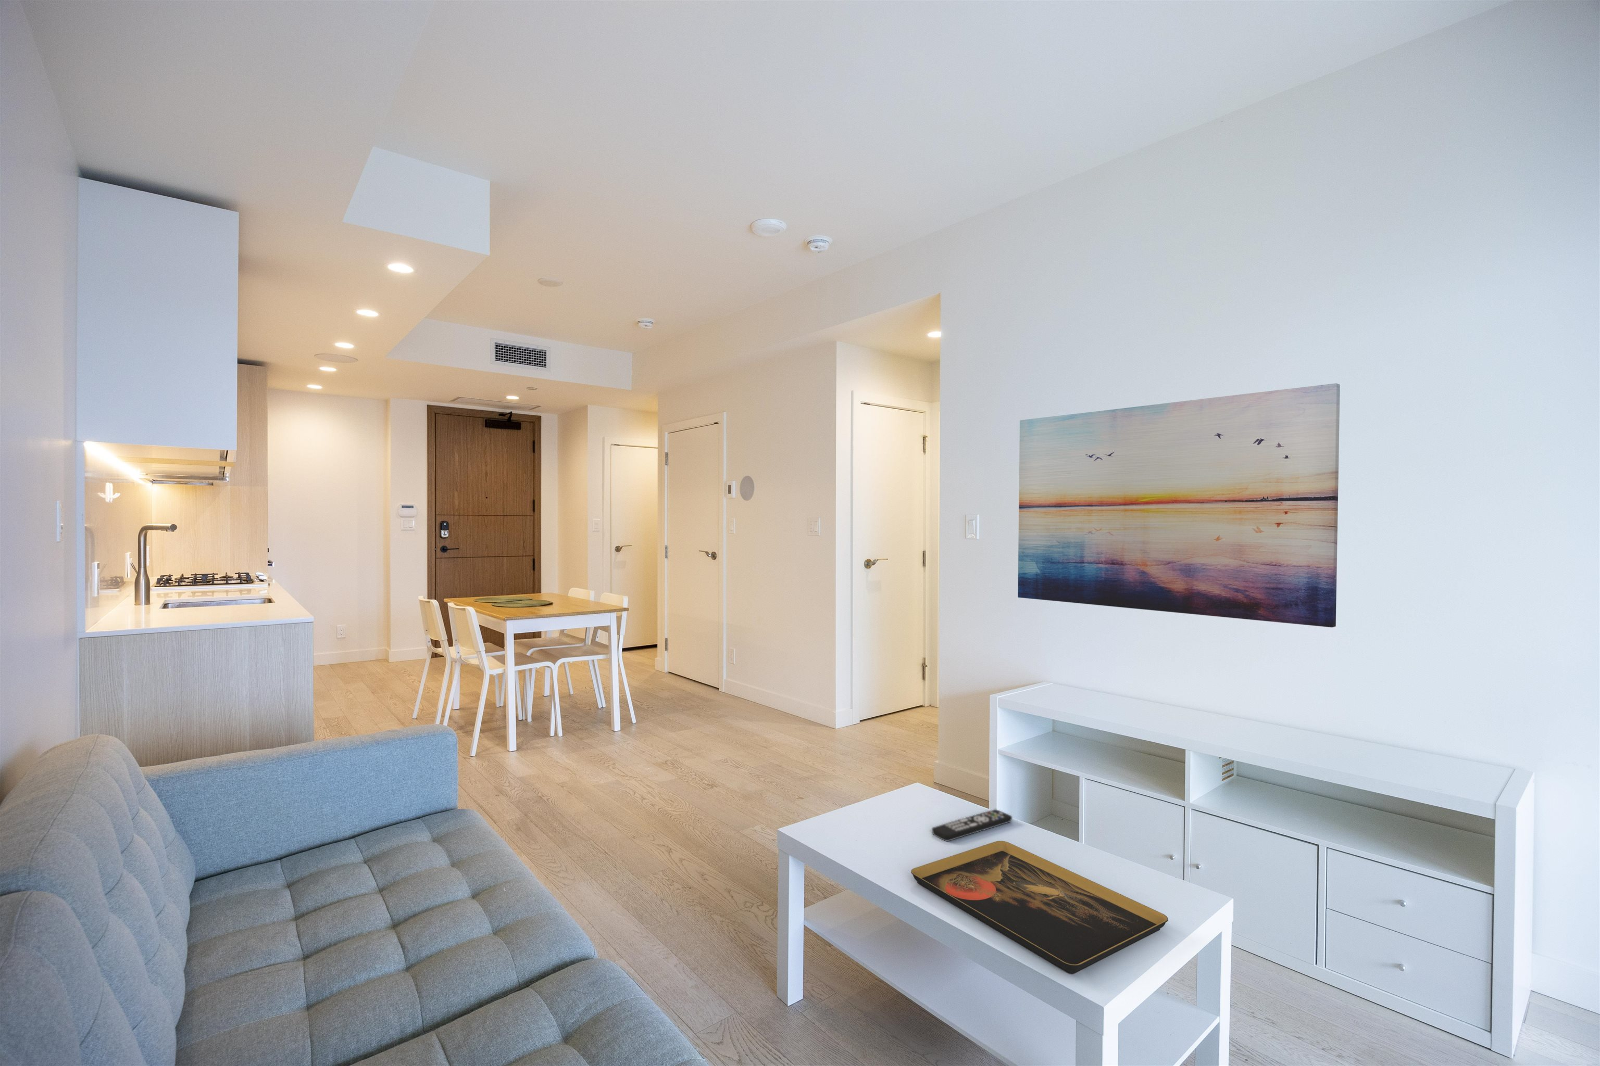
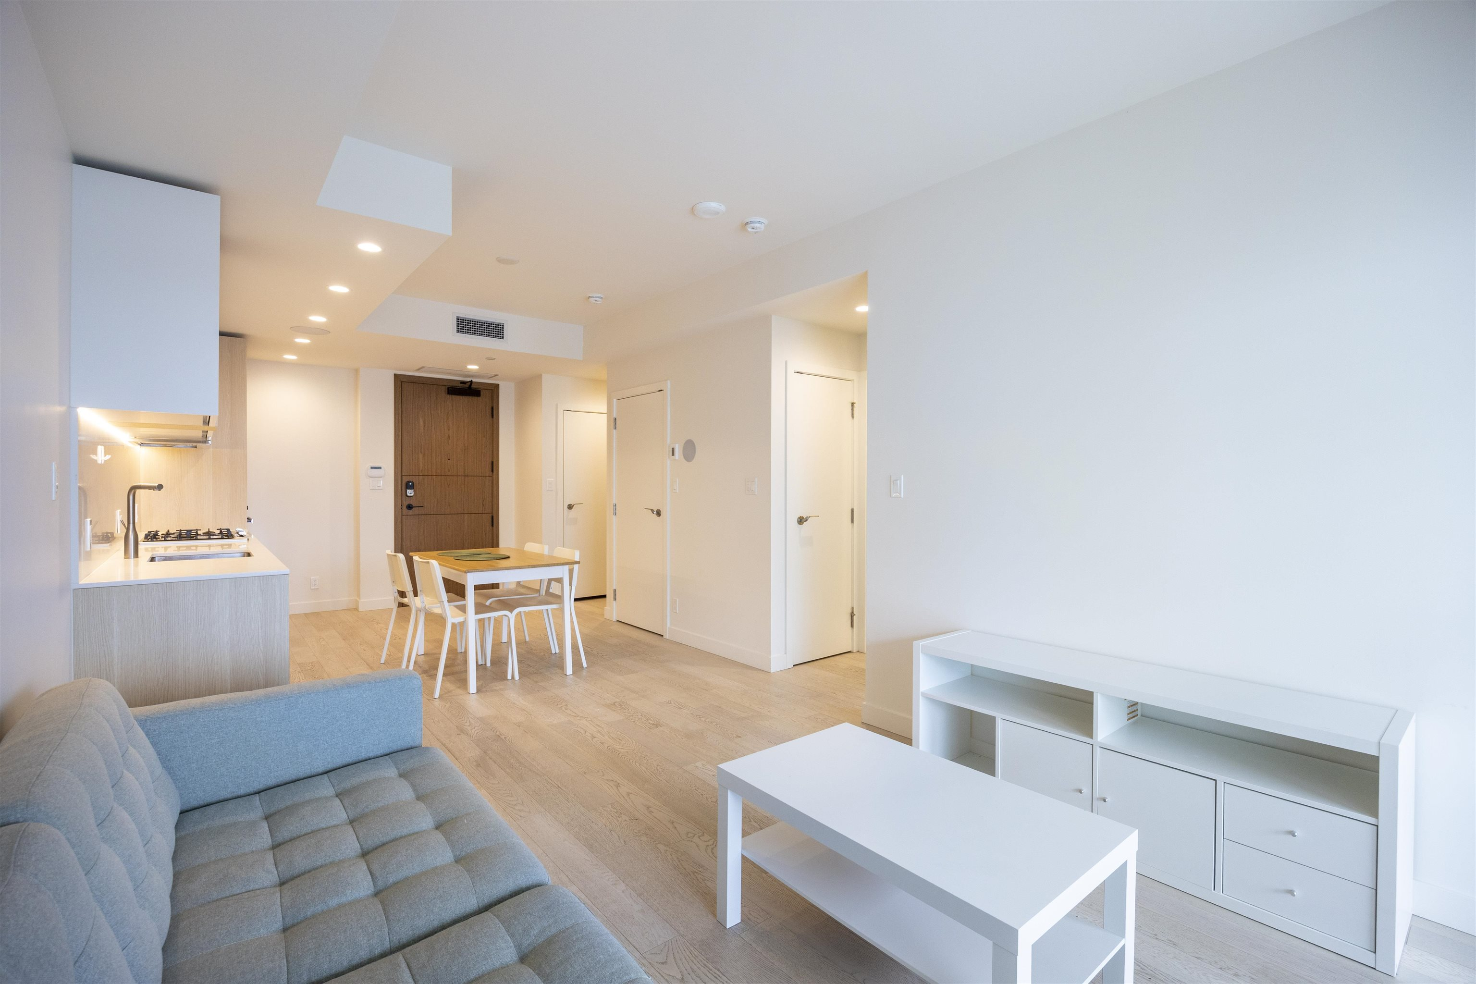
- remote control (973, 824)
- decorative tray (1031, 898)
- wall art (1154, 508)
